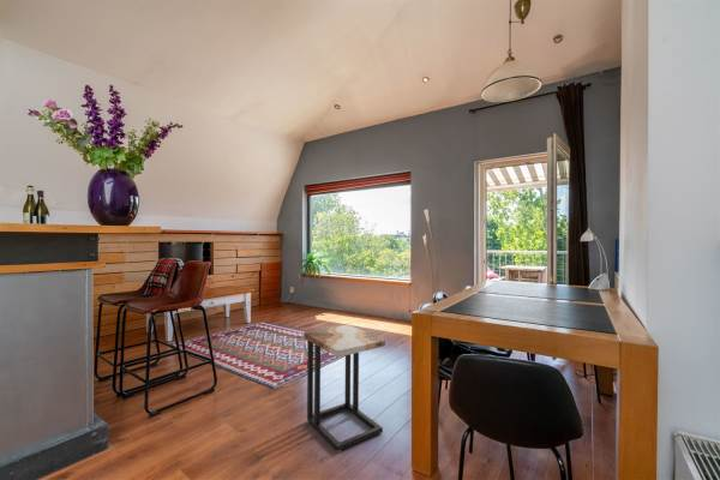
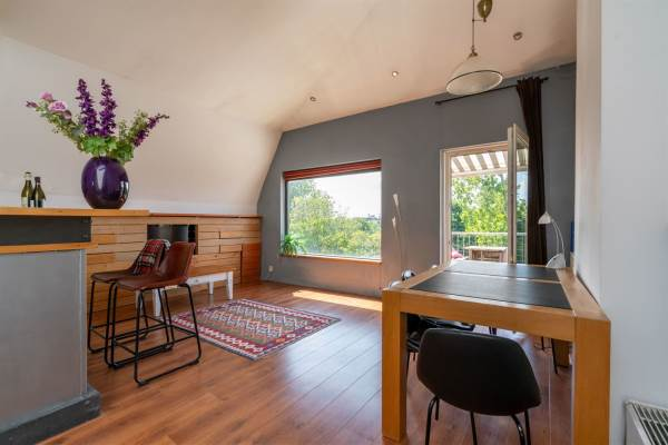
- side table (346, 380)
